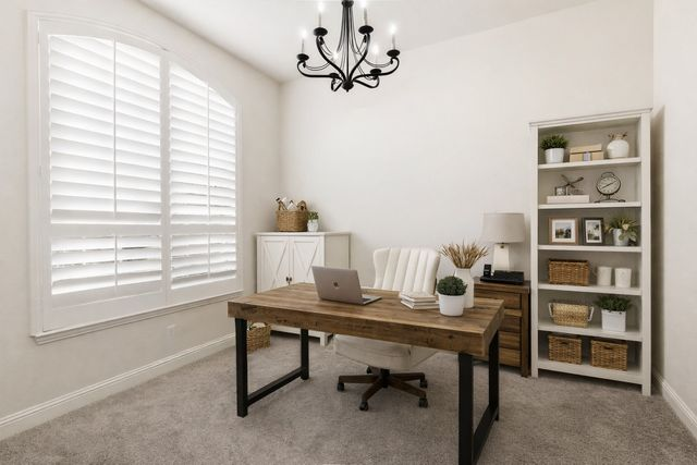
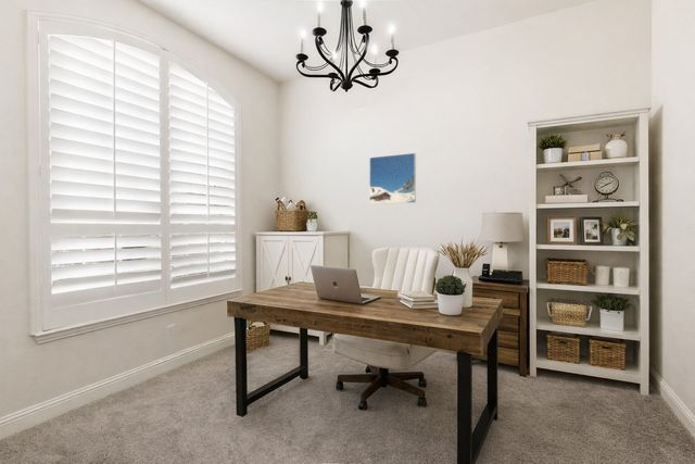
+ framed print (392, 179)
